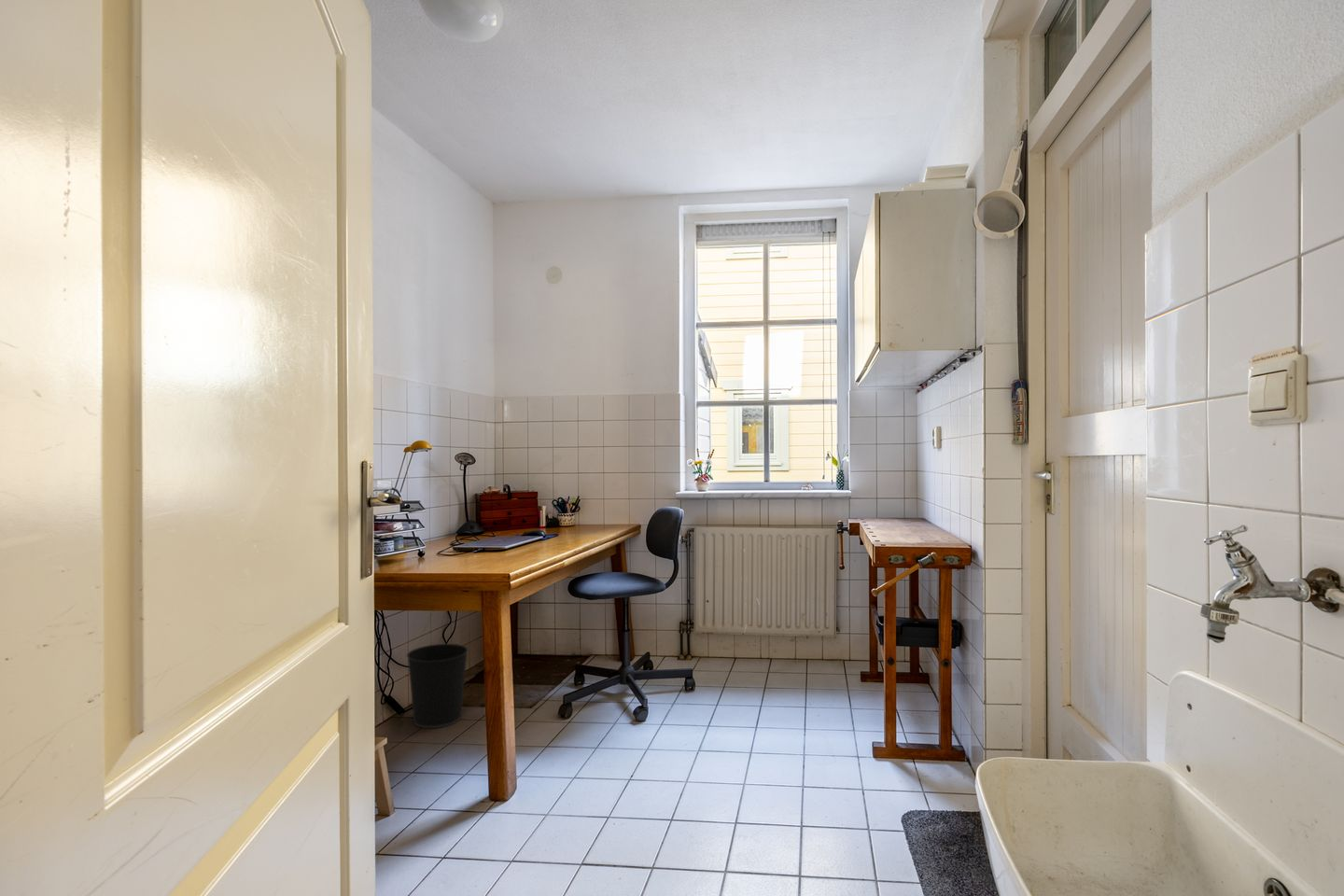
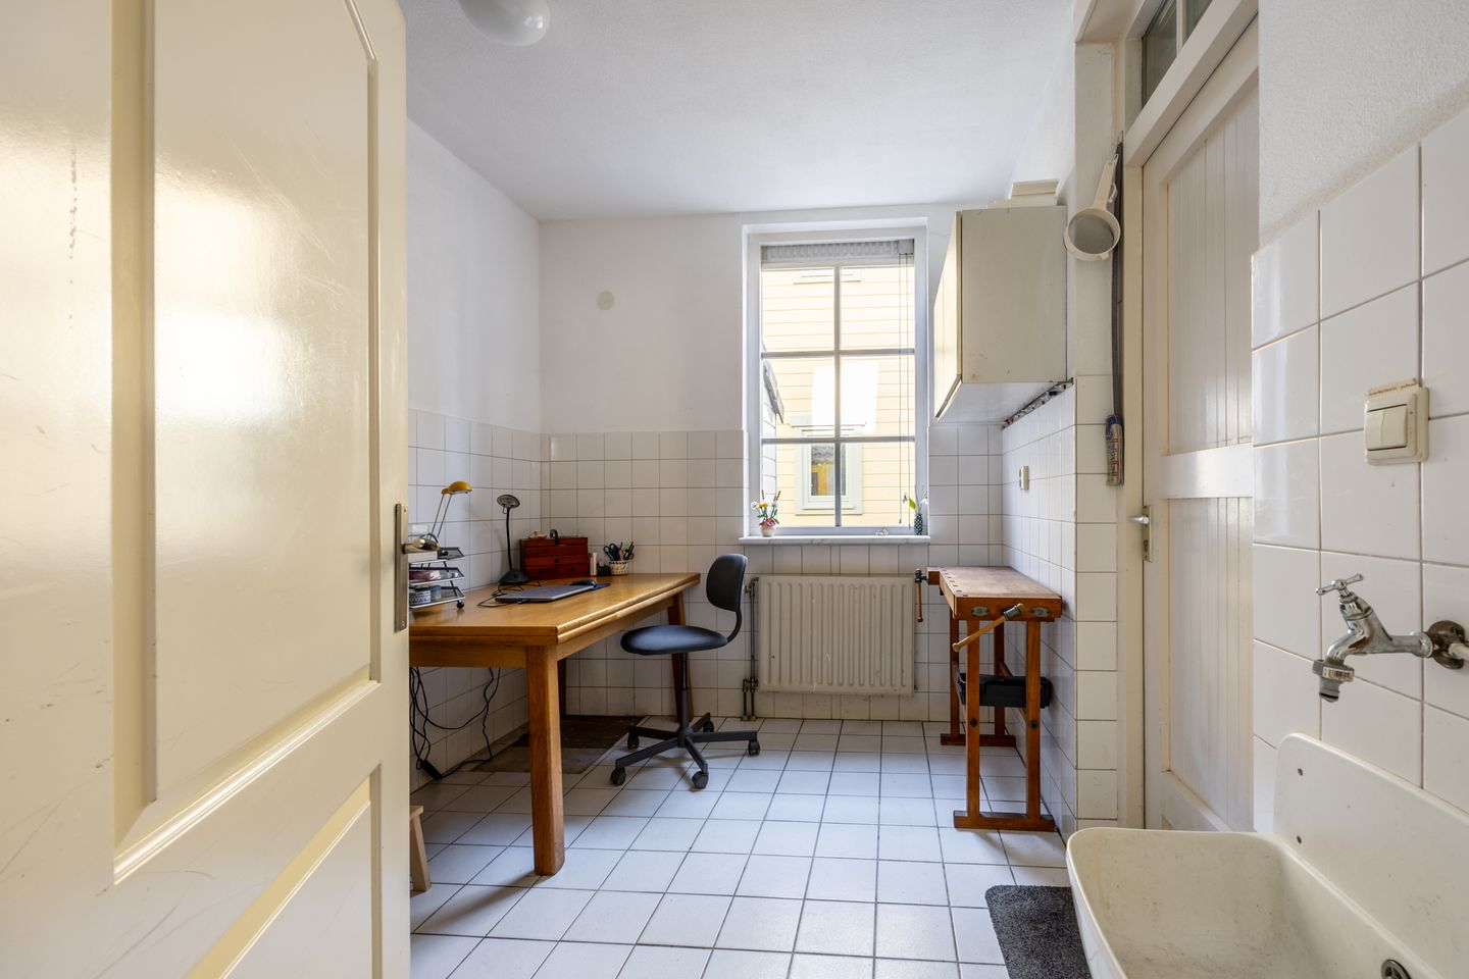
- wastebasket (438, 685)
